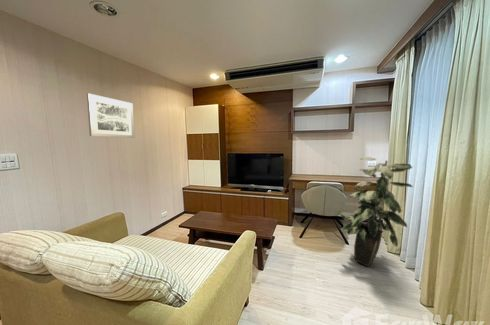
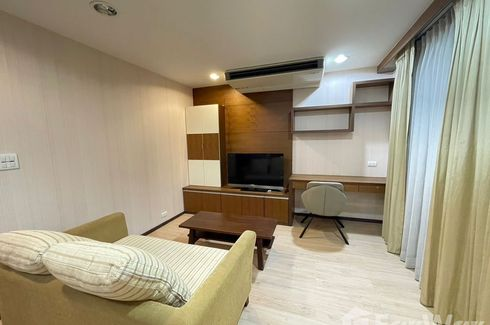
- wall art (113, 118)
- indoor plant (372, 211)
